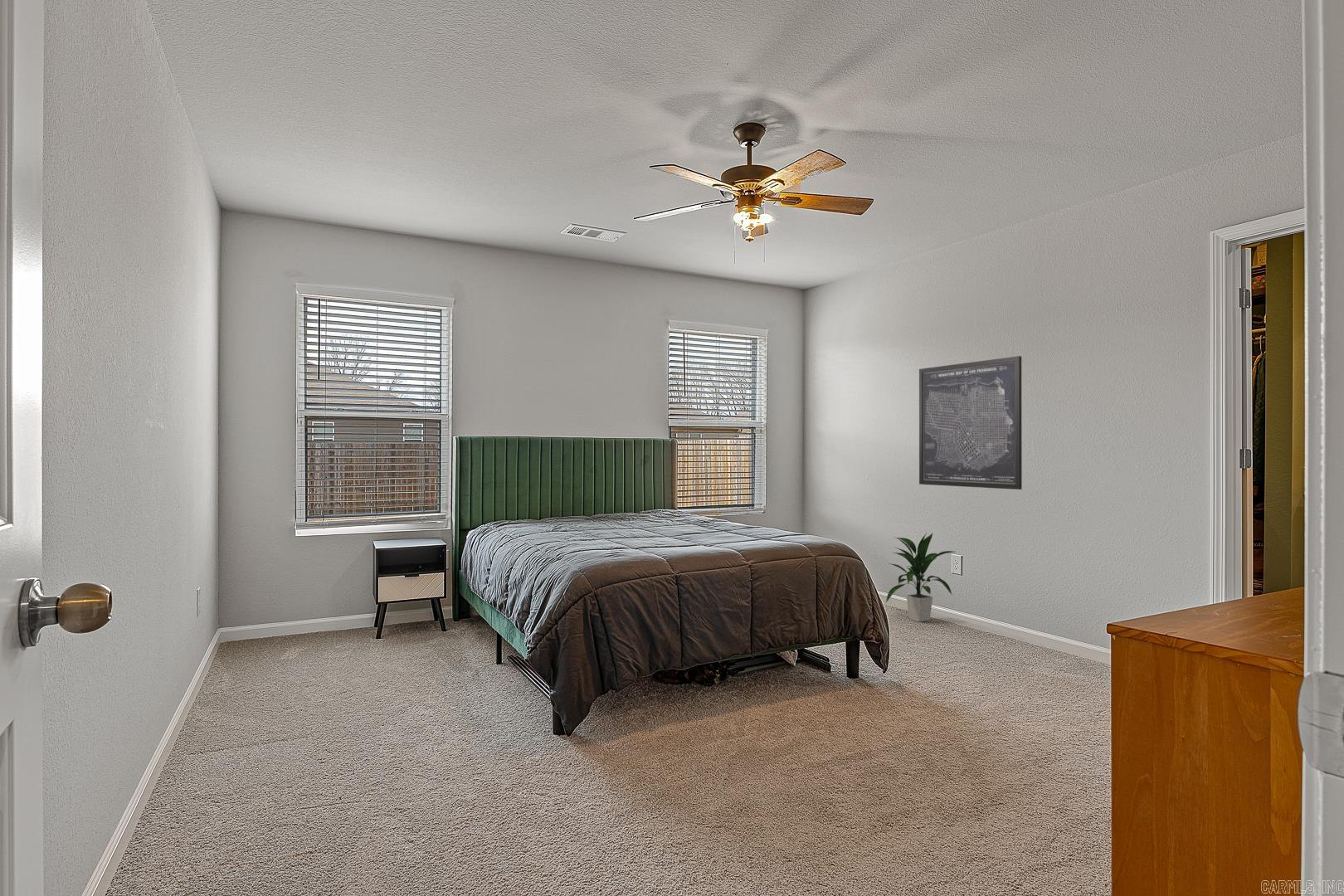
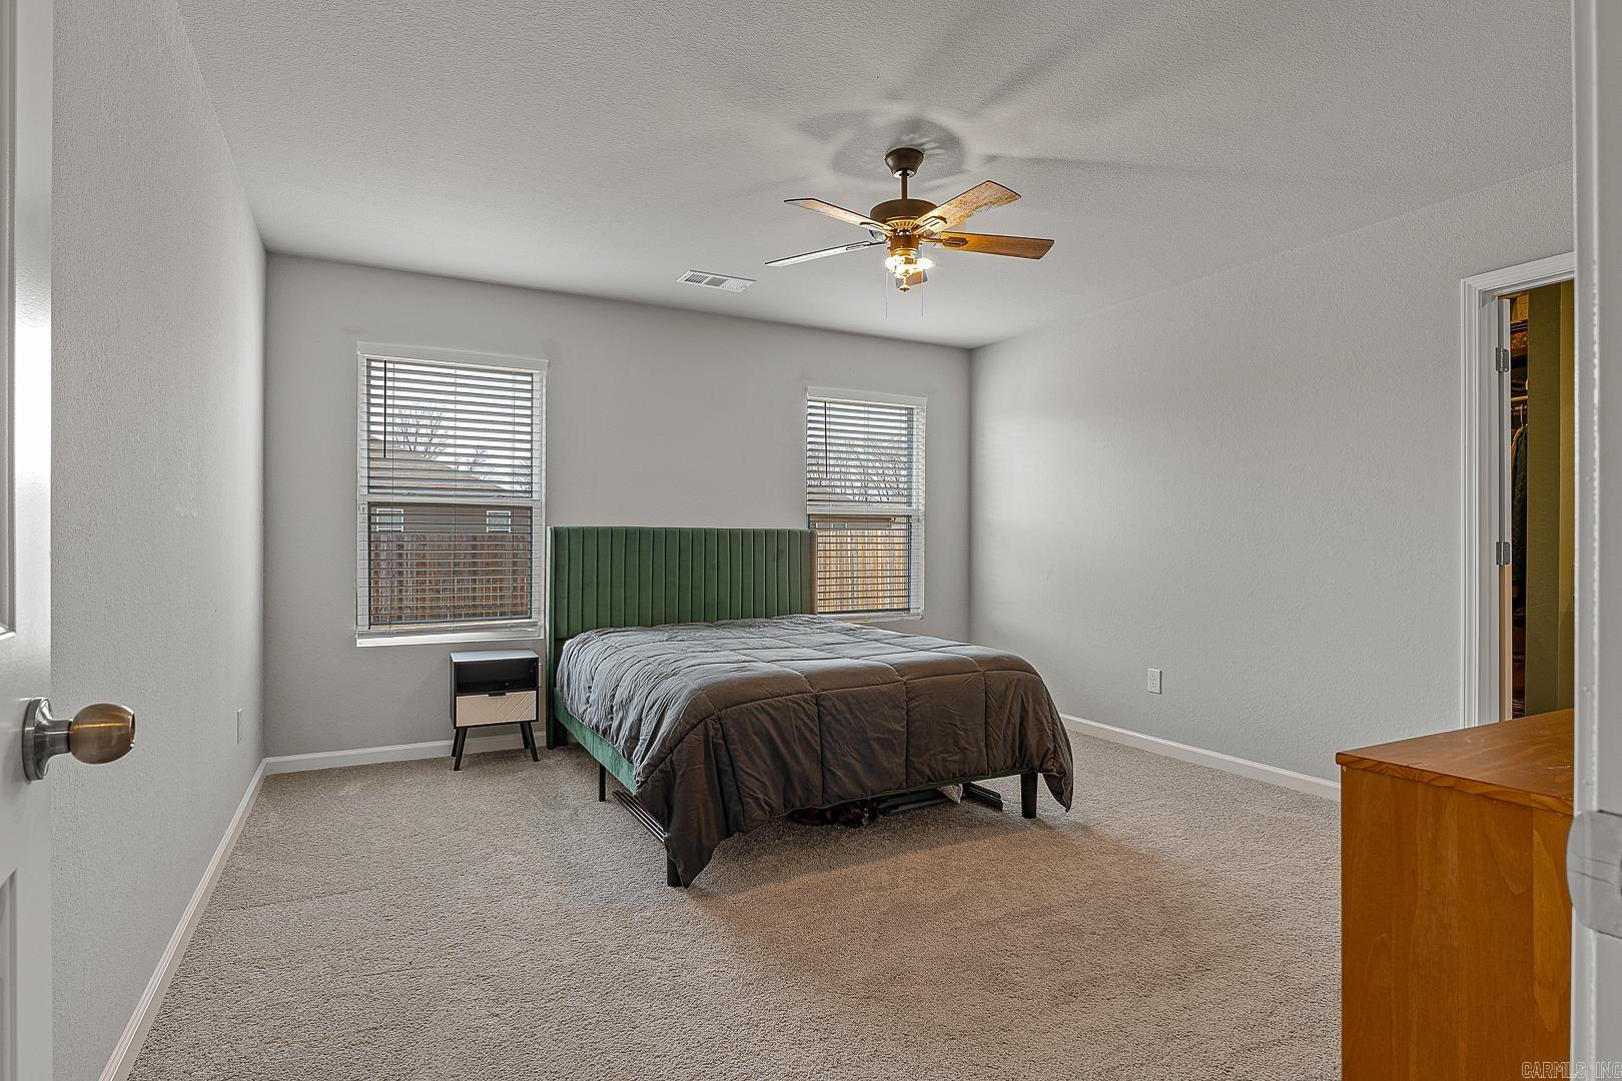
- wall art (967, 425)
- indoor plant (915, 575)
